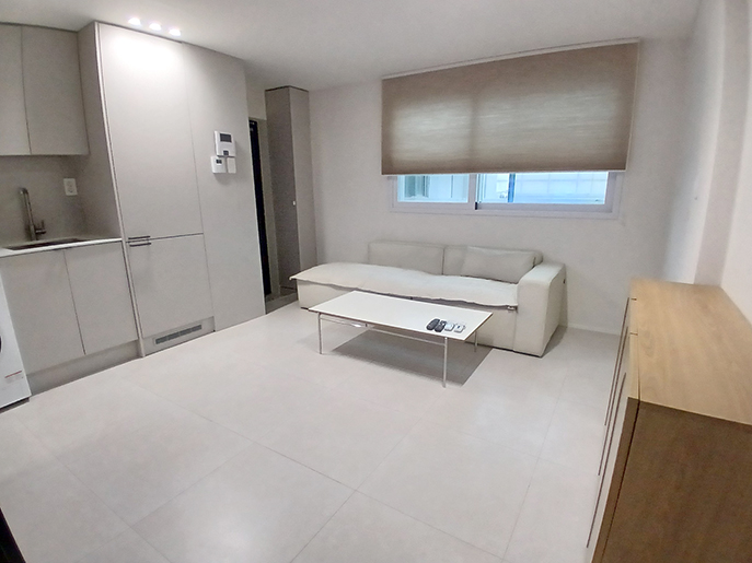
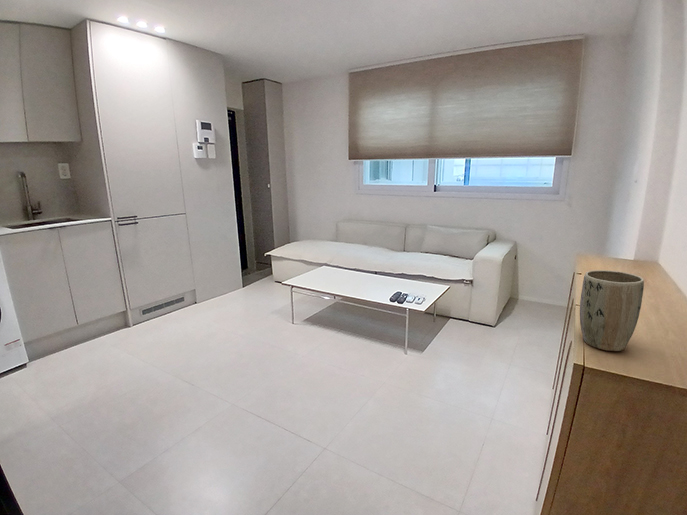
+ plant pot (608, 310)
